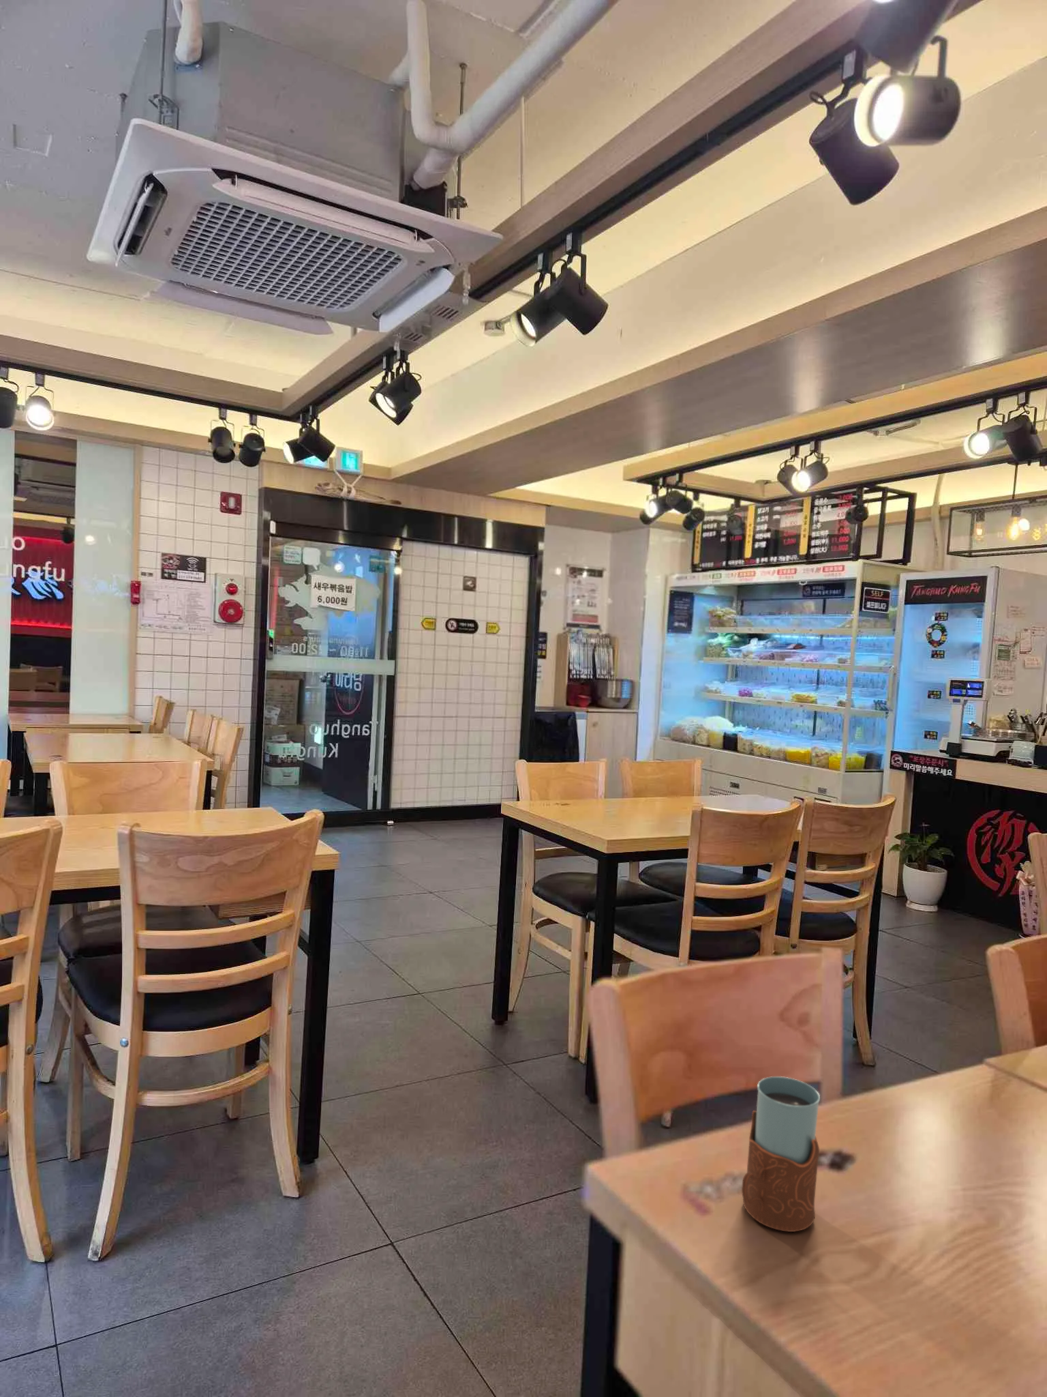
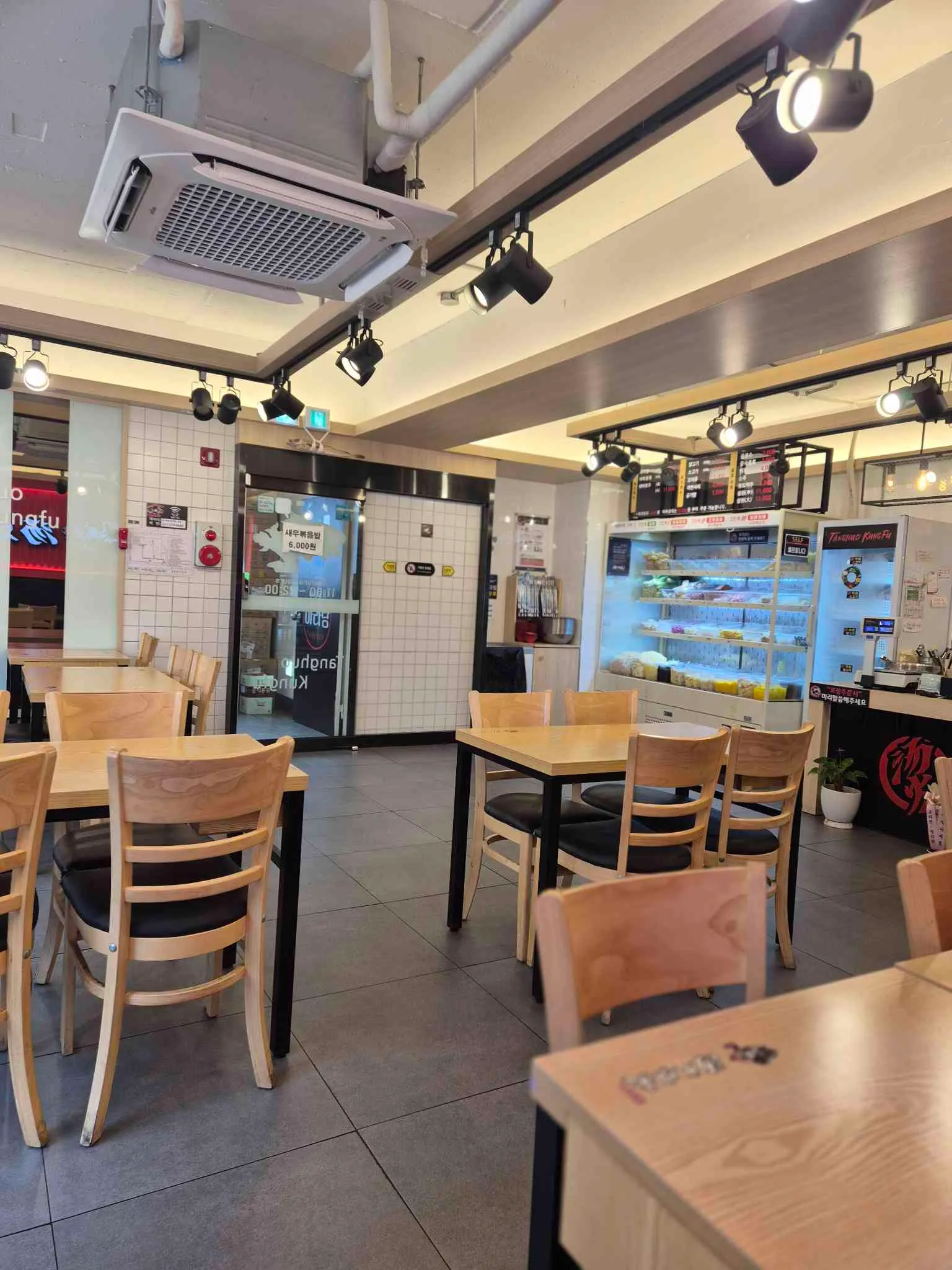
- drinking glass (774, 1156)
